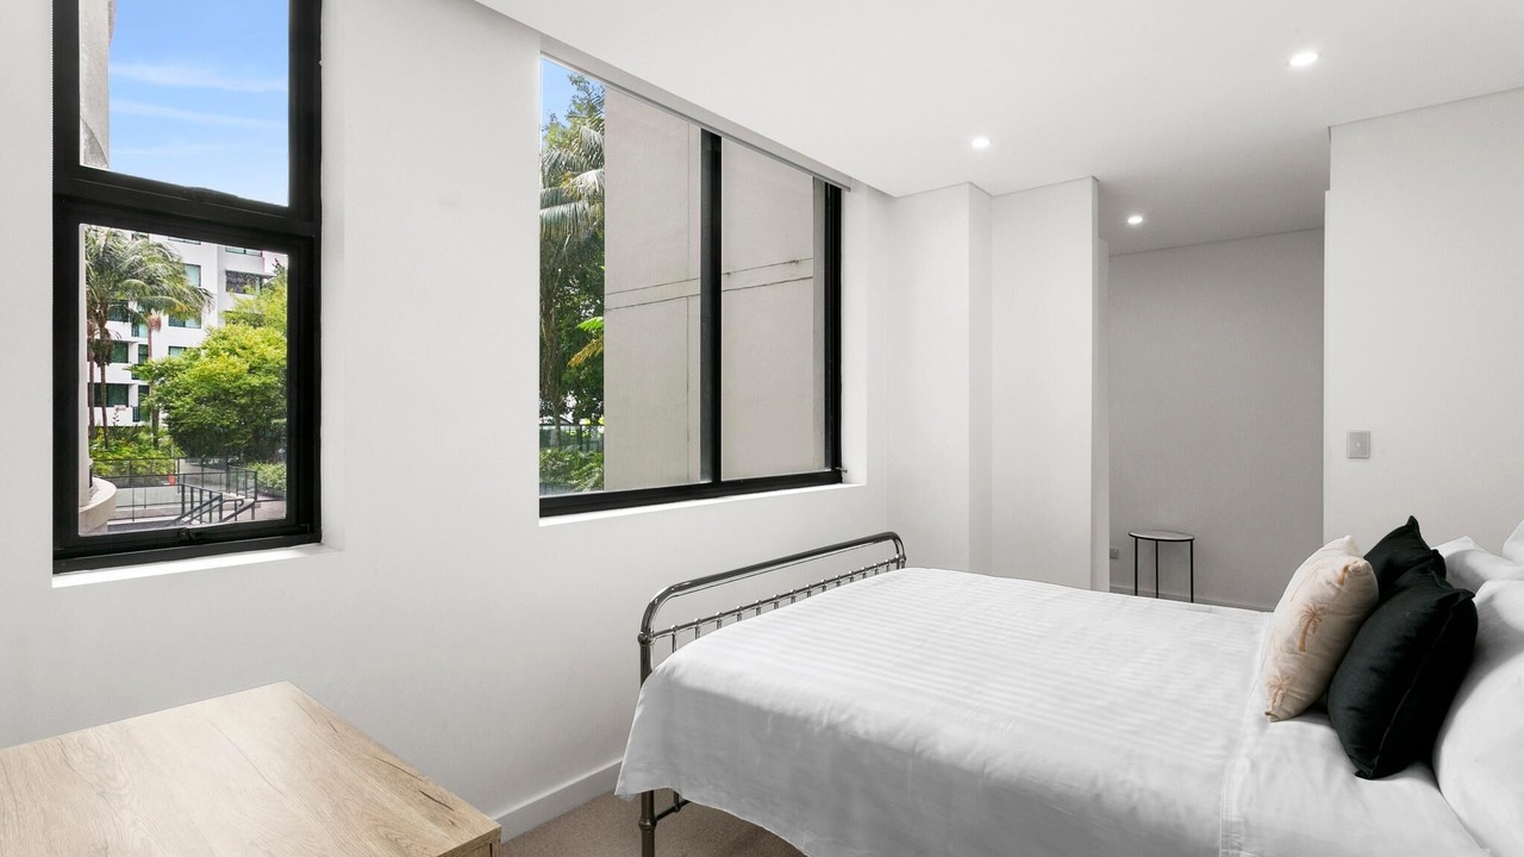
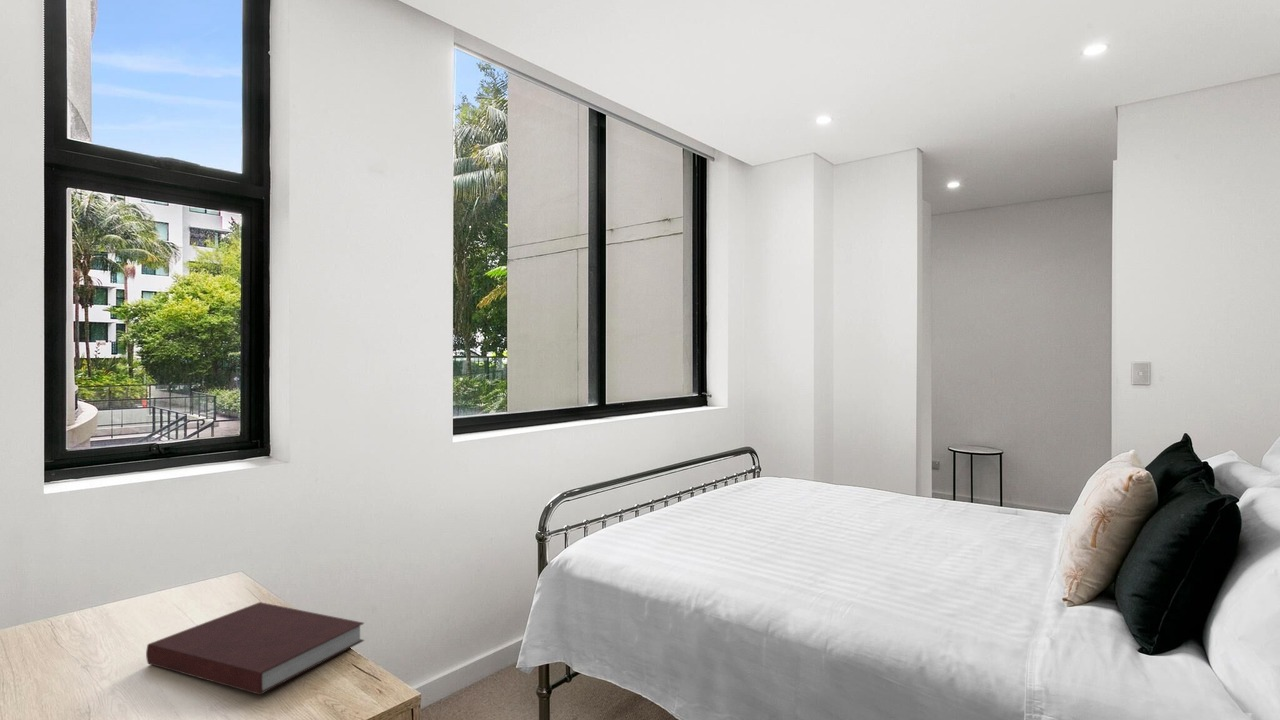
+ notebook (259, 642)
